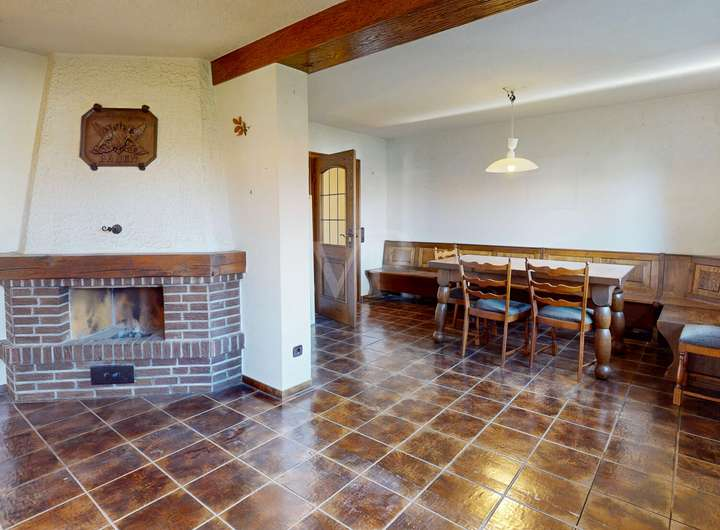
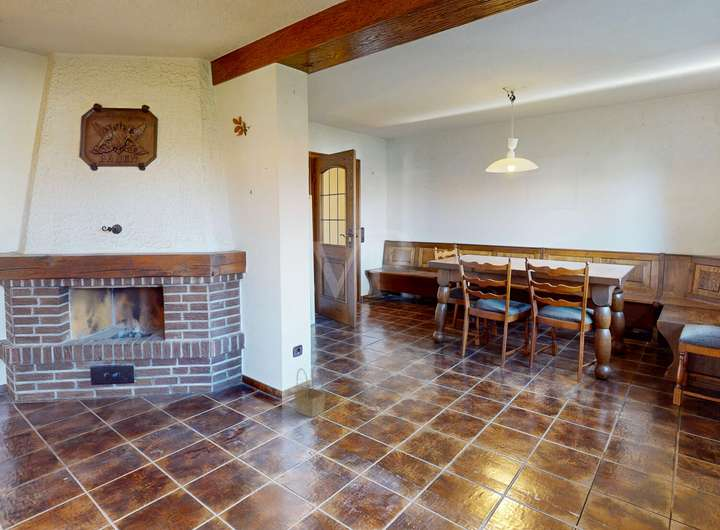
+ basket (310, 388)
